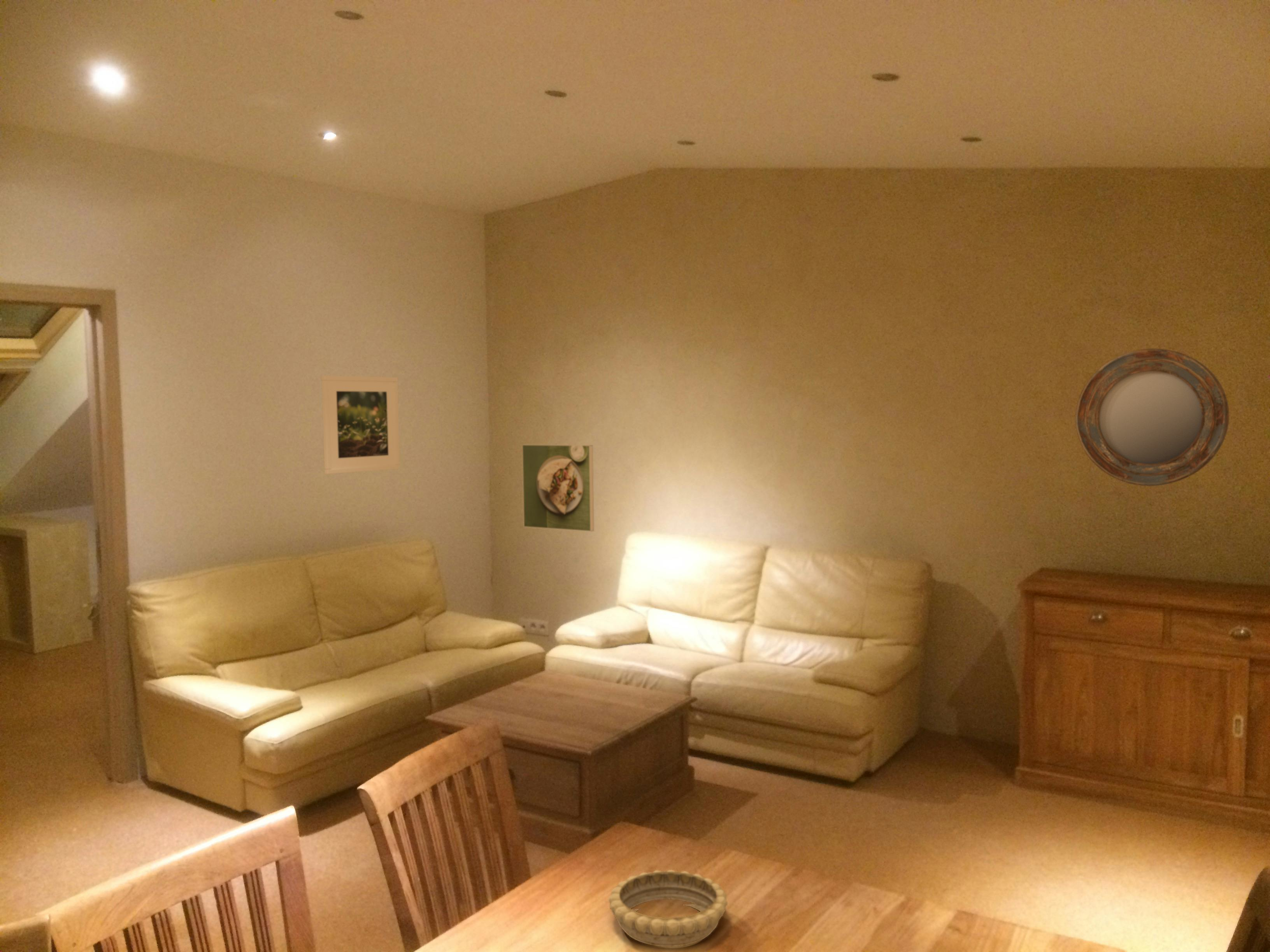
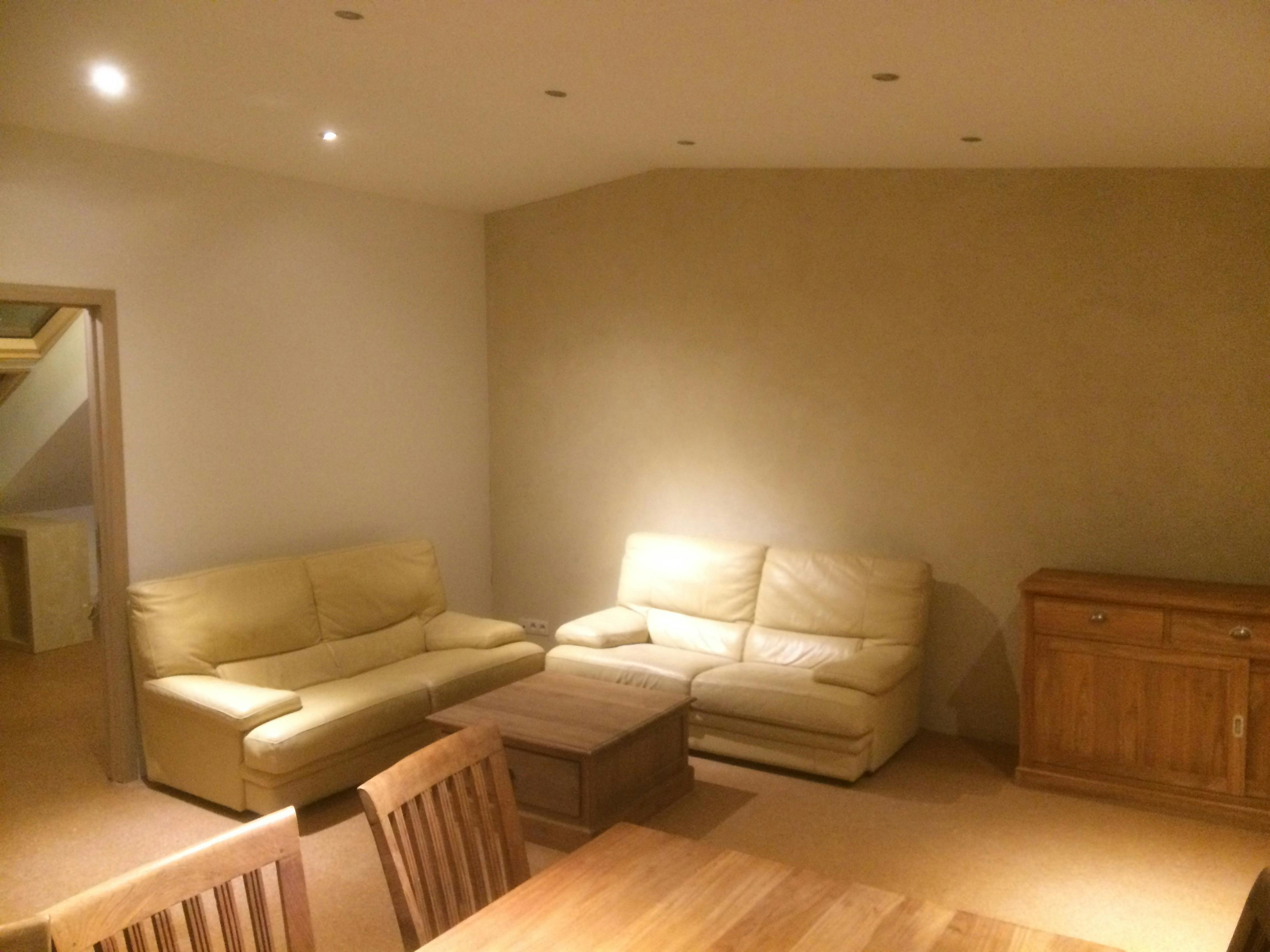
- home mirror (1149, 417)
- decorative bowl (668, 899)
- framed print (362, 424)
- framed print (557, 487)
